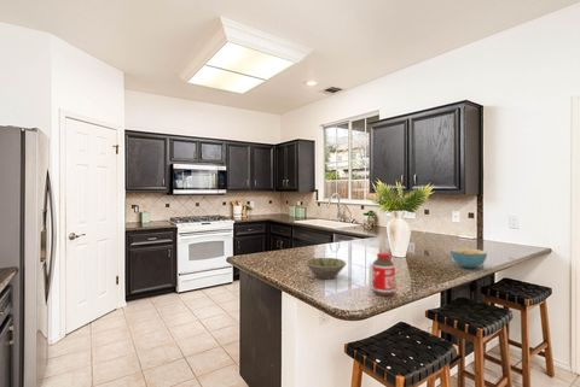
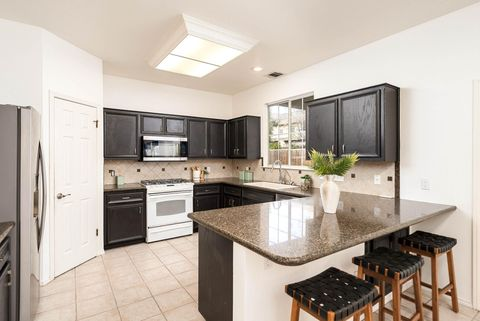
- bowl (325, 269)
- cereal bowl (468, 258)
- bottle (383, 272)
